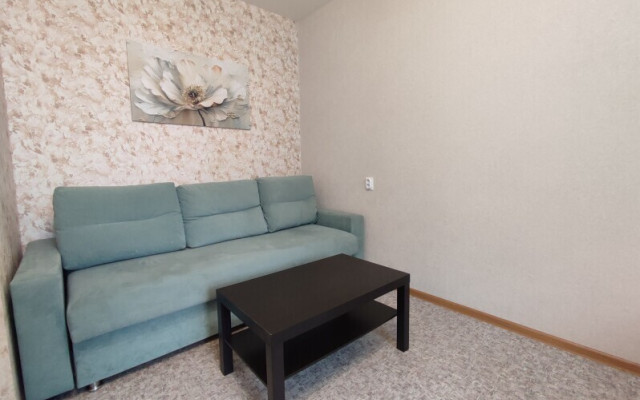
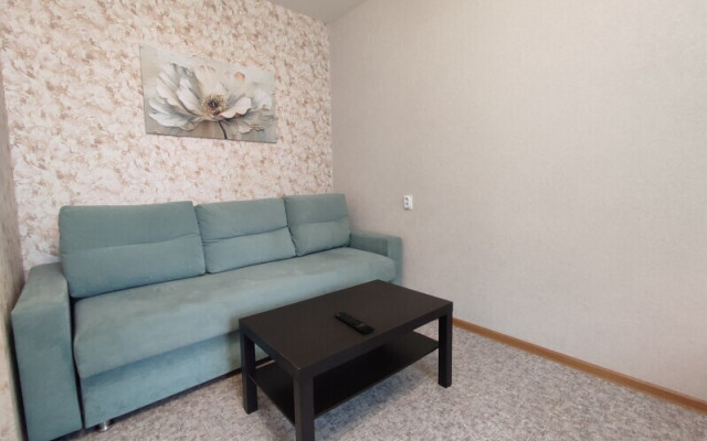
+ remote control (352, 322)
